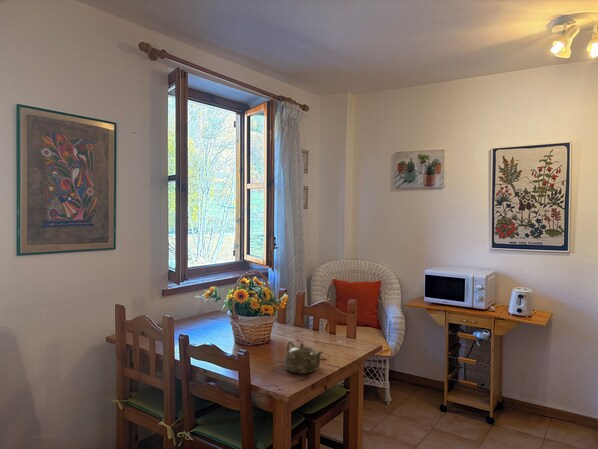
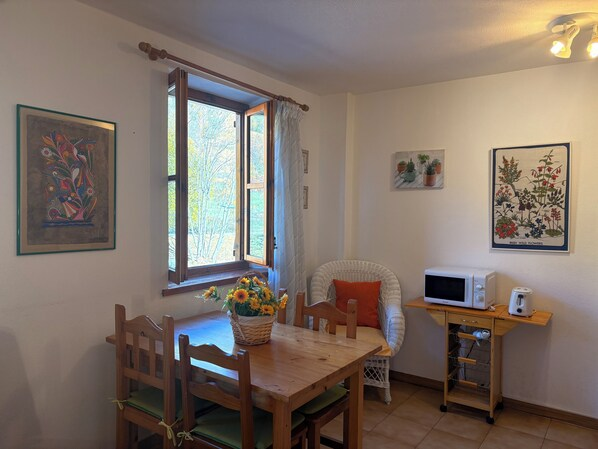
- teapot (303, 356)
